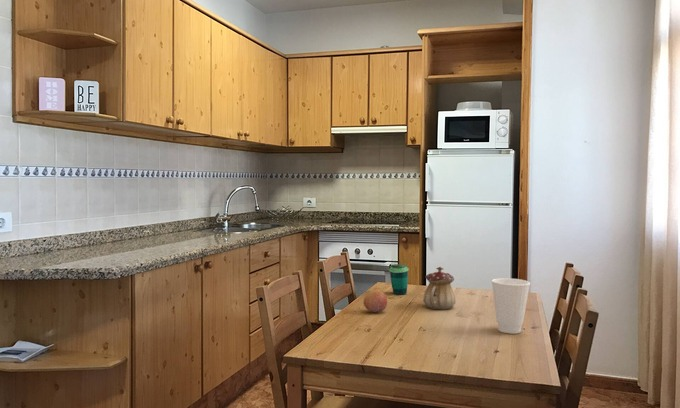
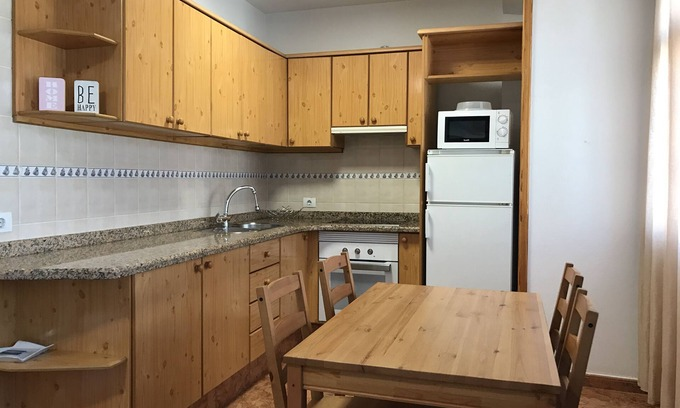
- cup (398, 279)
- fruit (375, 300)
- teapot (438, 287)
- cup (510, 306)
